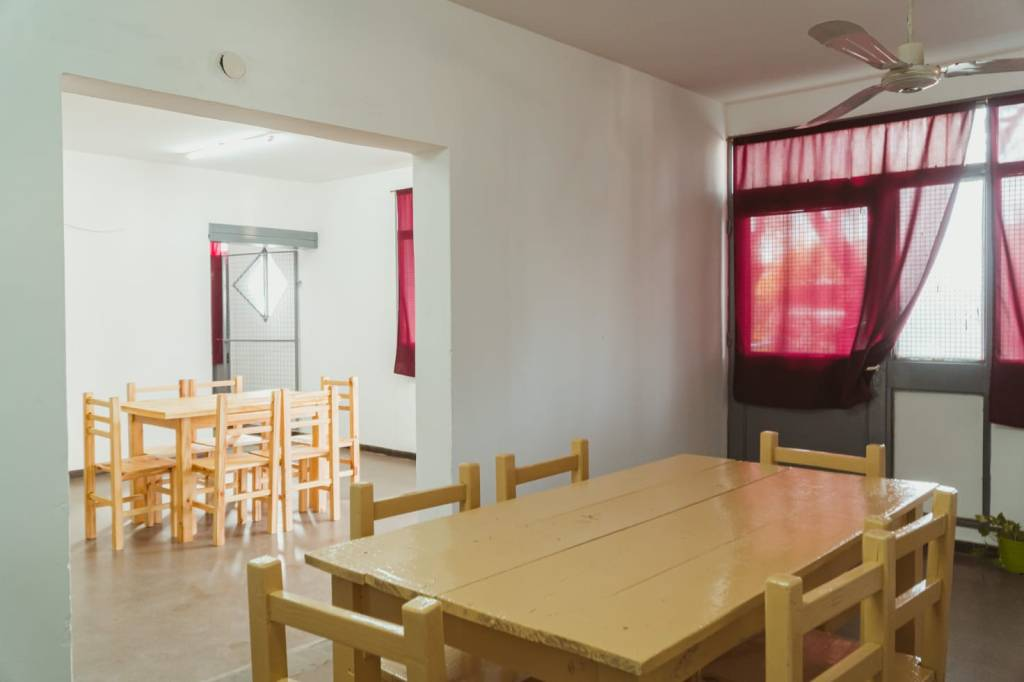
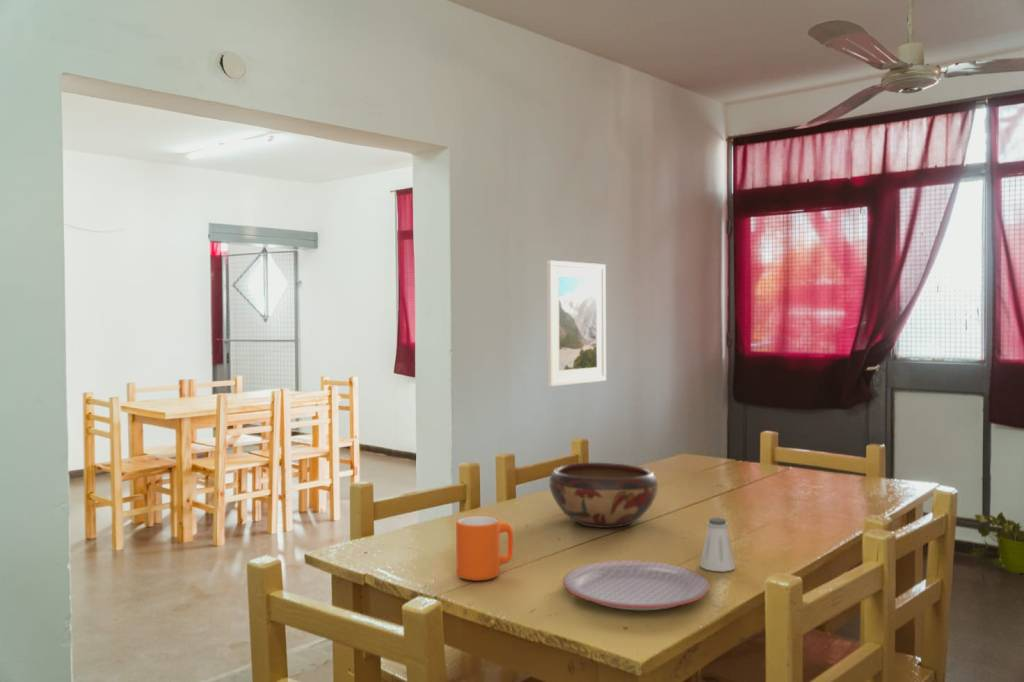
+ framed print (577, 323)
+ saltshaker (717, 543)
+ mug (482, 546)
+ plate (635, 586)
+ decorative bowl (603, 495)
